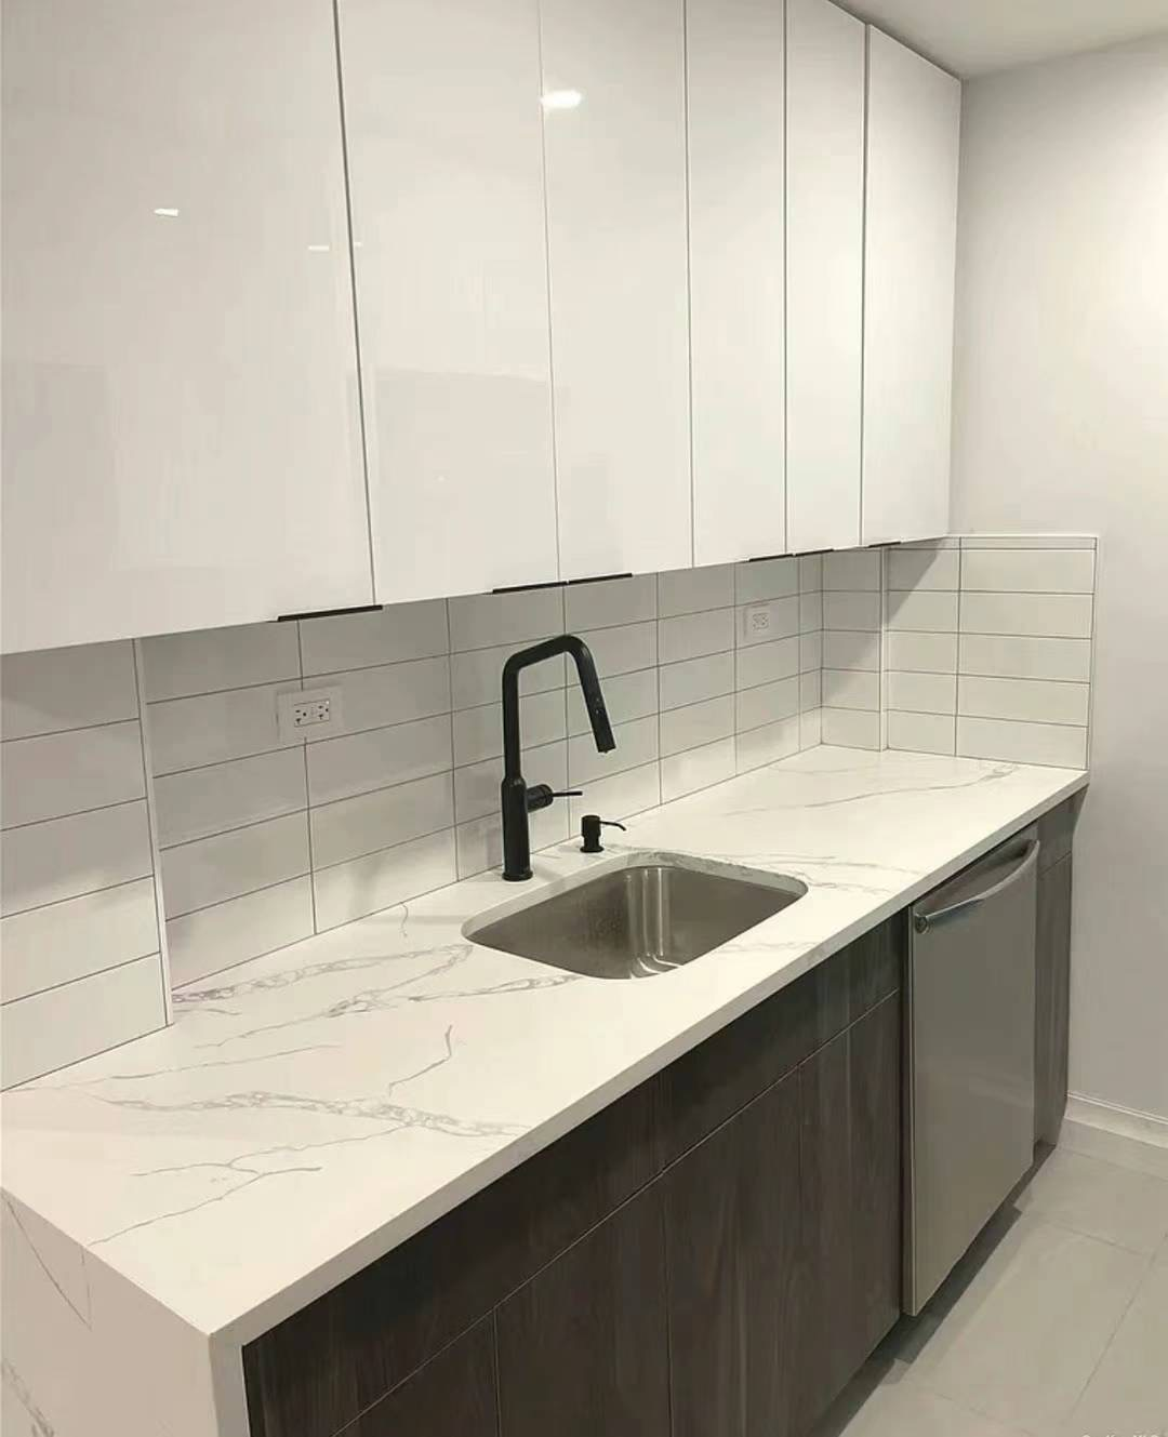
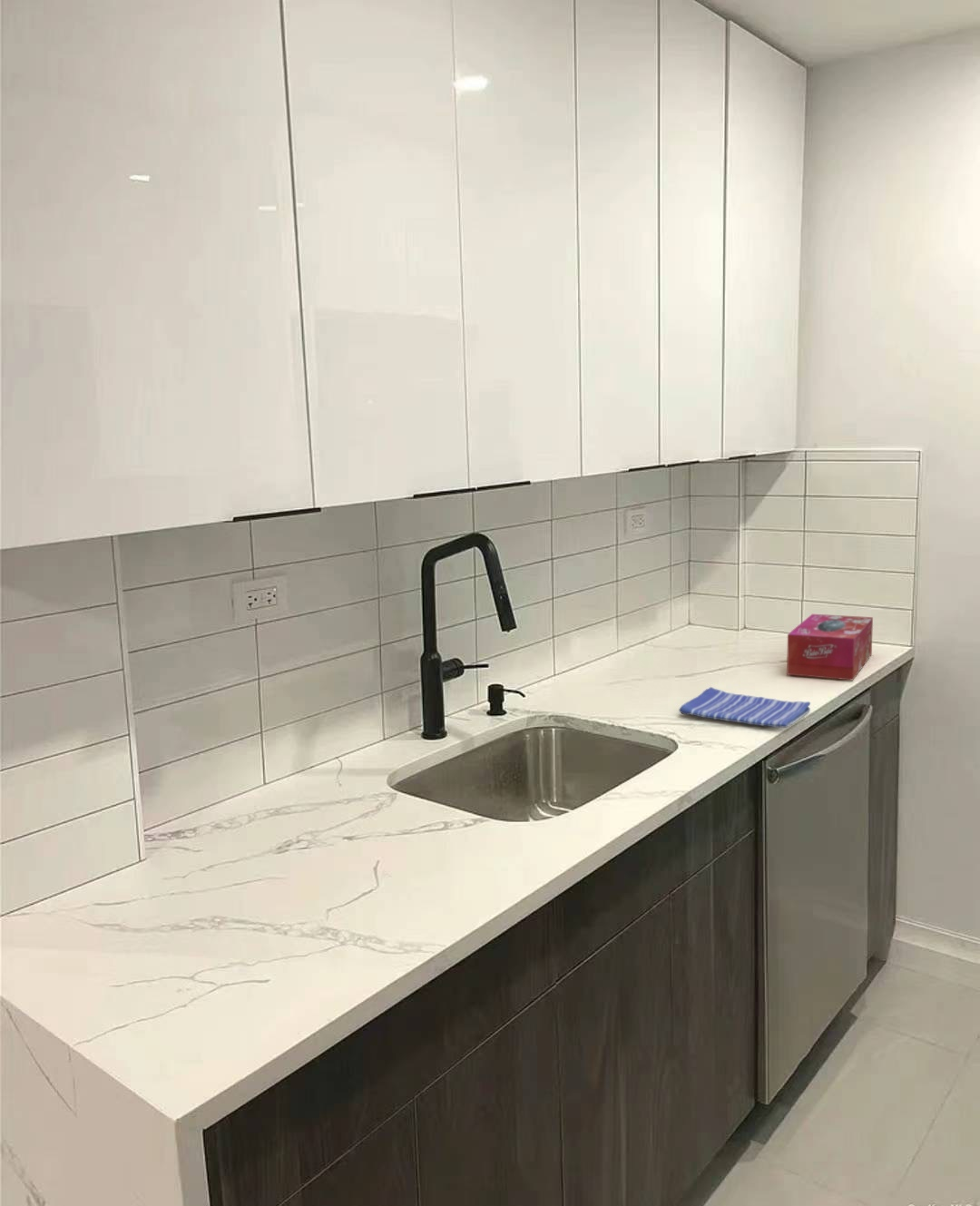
+ dish towel (744, 707)
+ tissue box (831, 644)
